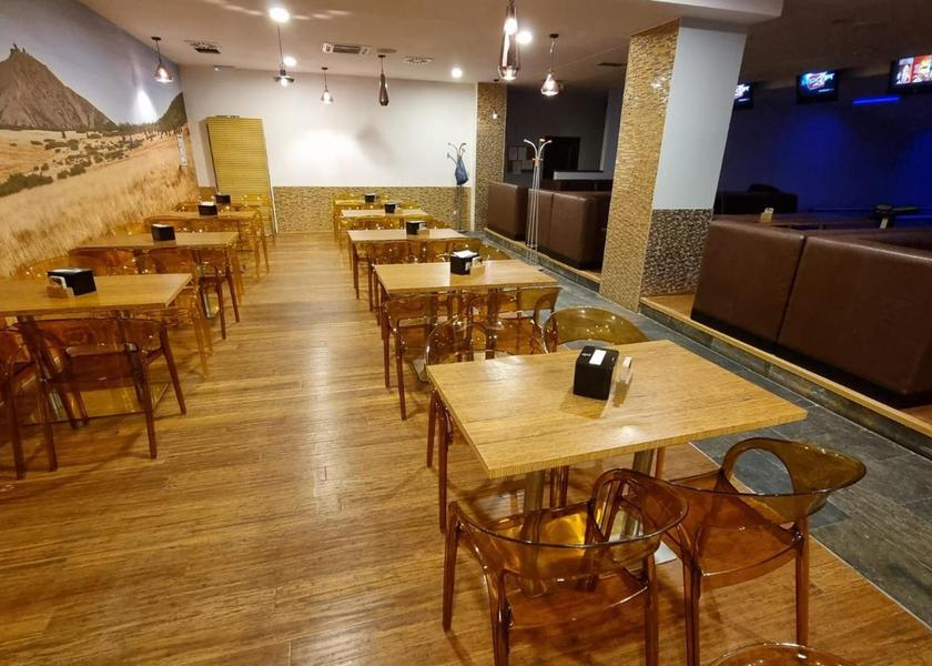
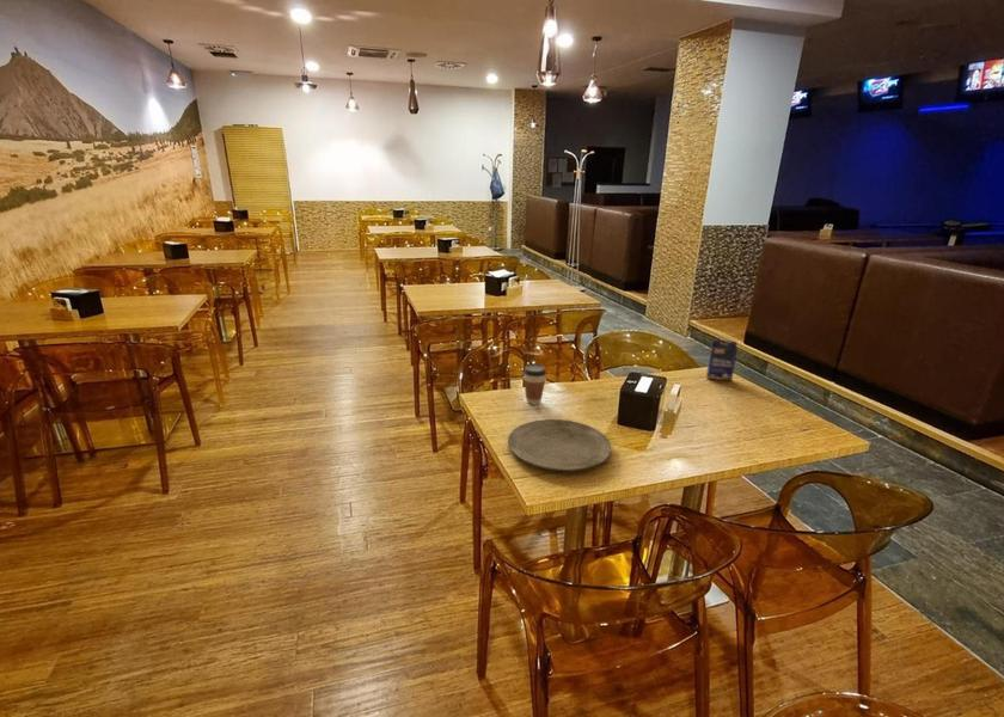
+ plate (558, 443)
+ coffee cup (534, 384)
+ small box (722, 360)
